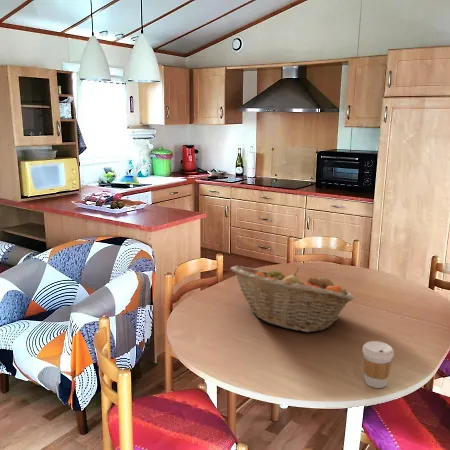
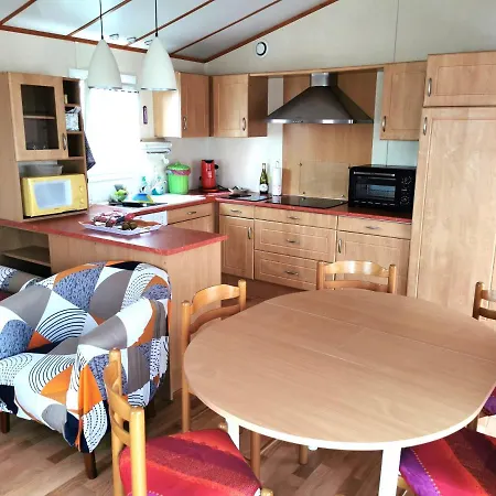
- coffee cup (376, 364)
- fruit basket (289, 291)
